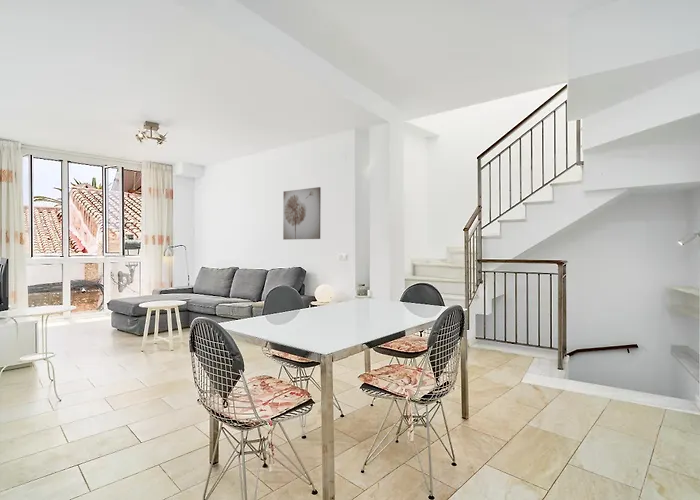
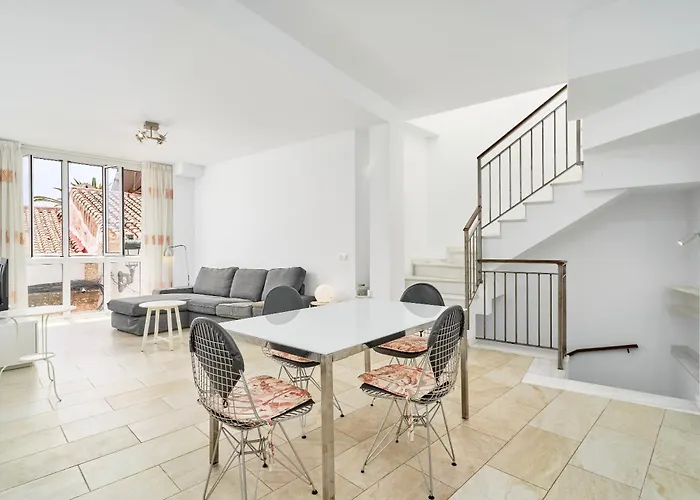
- wall art (301, 214)
